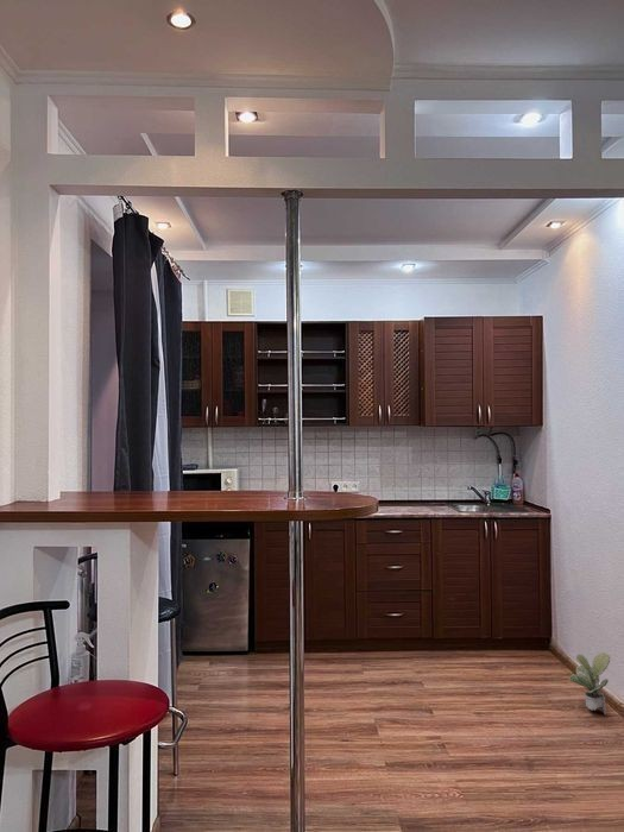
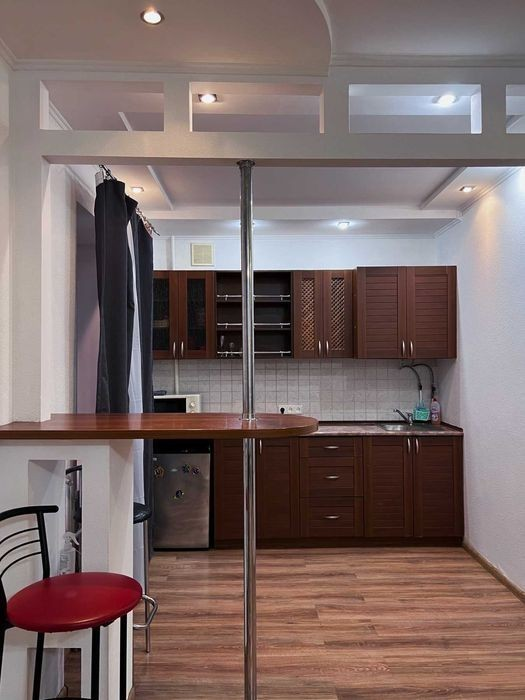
- potted plant (588, 682)
